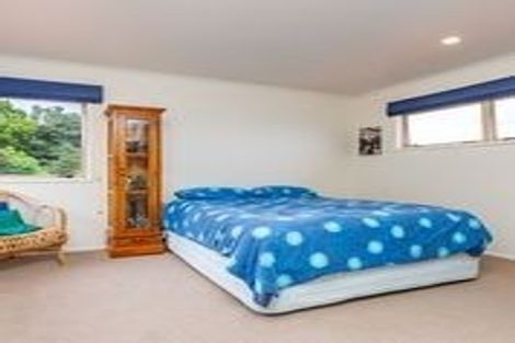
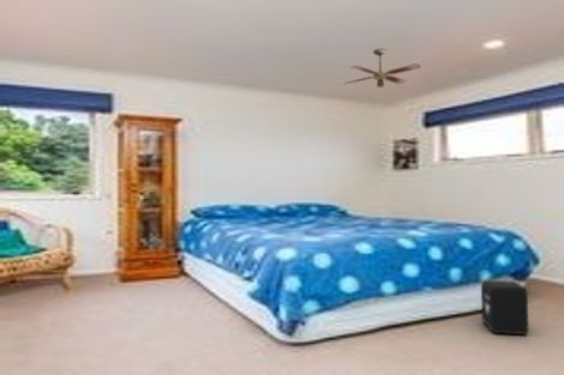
+ air purifier (502, 306)
+ ceiling fan (379, 68)
